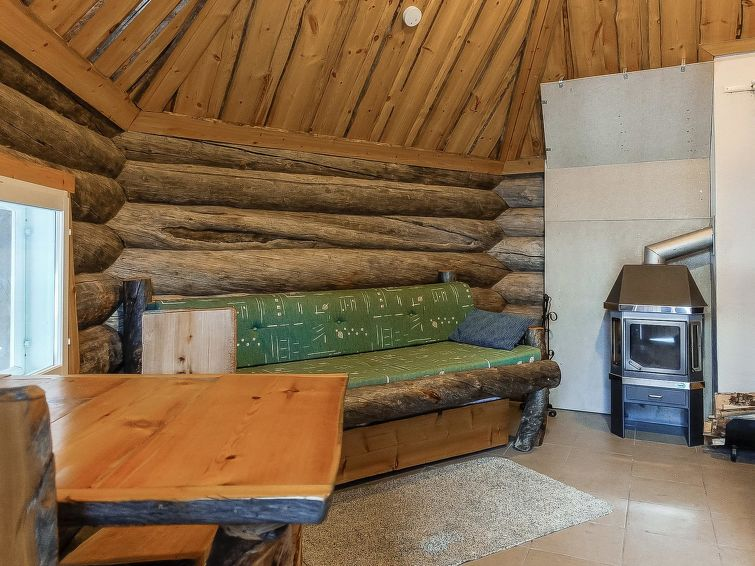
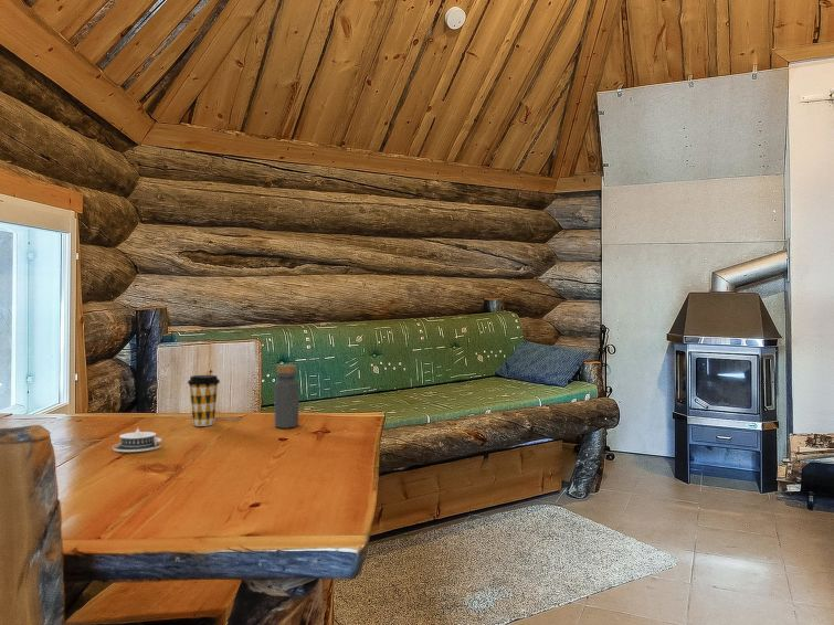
+ architectural model (137, 436)
+ bottle (286, 395)
+ coffee cup (203, 400)
